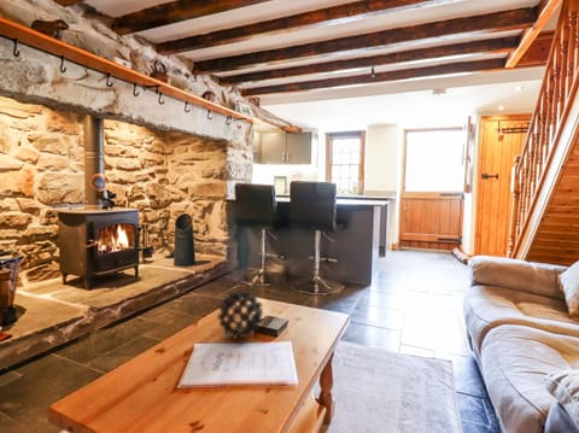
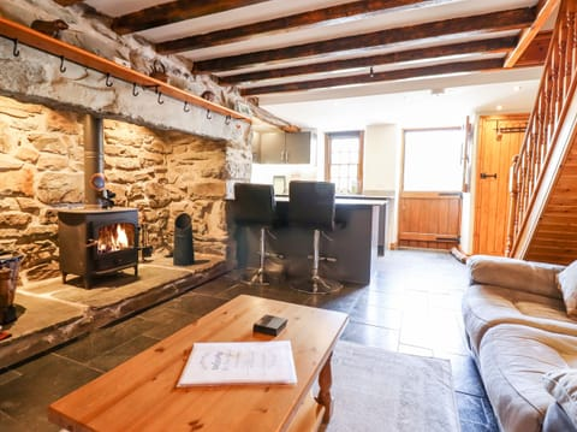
- decorative ball (240, 314)
